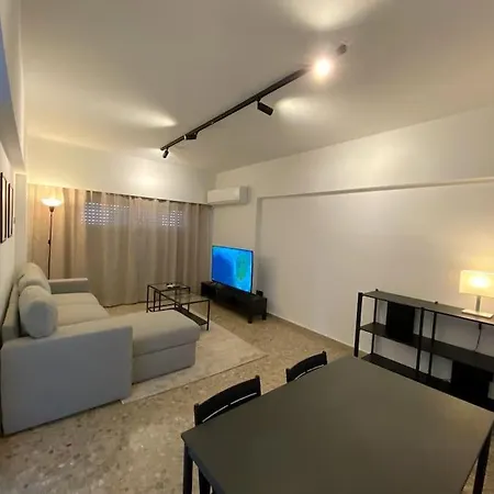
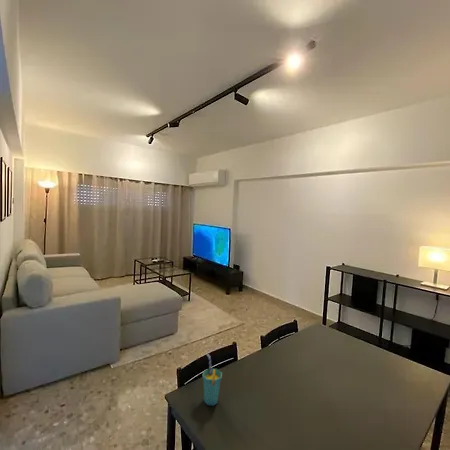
+ cup (211, 380)
